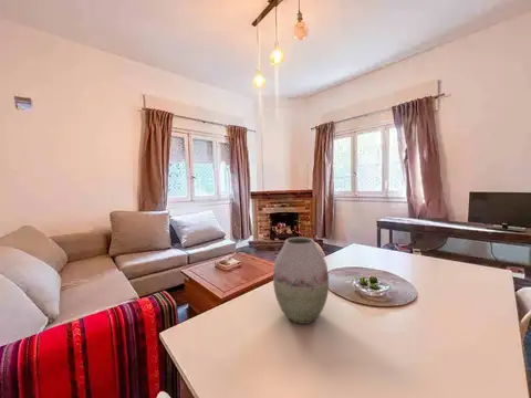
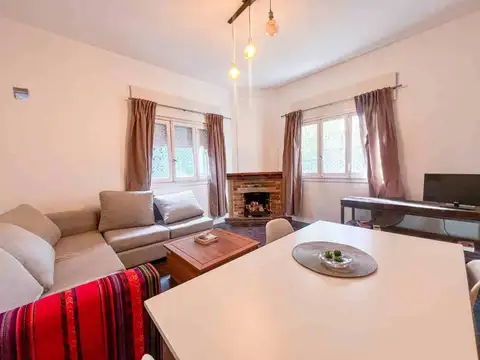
- vase (300, 277)
